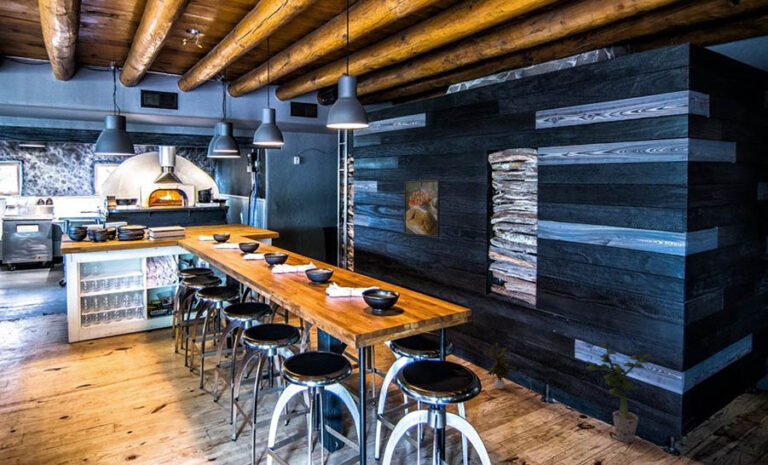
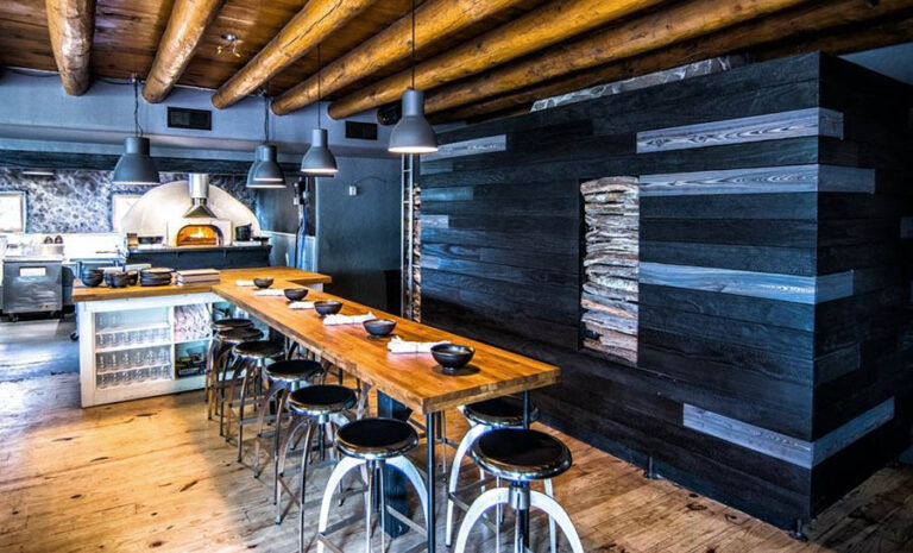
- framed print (421, 208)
- potted plant (497, 366)
- potted plant (618, 393)
